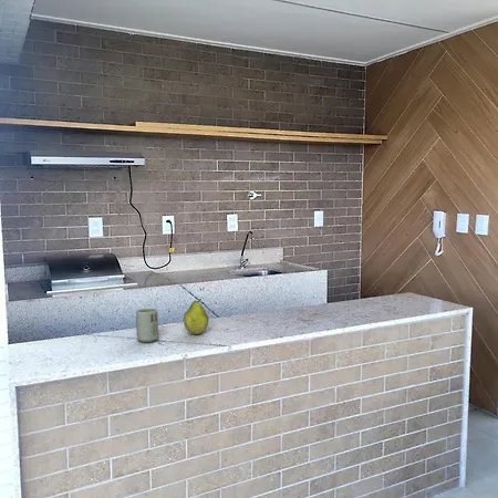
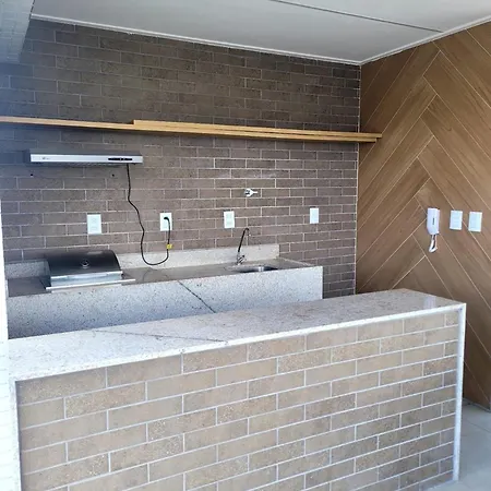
- cup (147, 324)
- fruit (196, 317)
